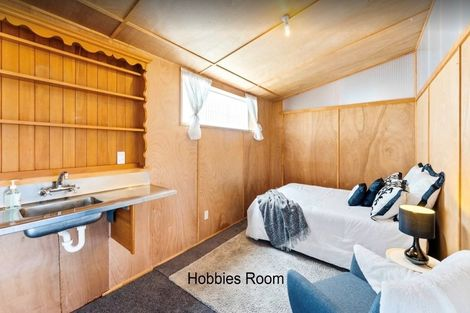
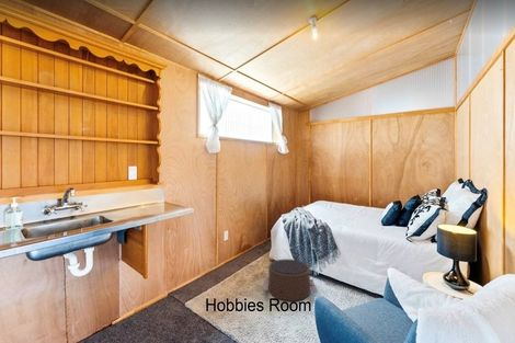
+ pouf (288, 278)
